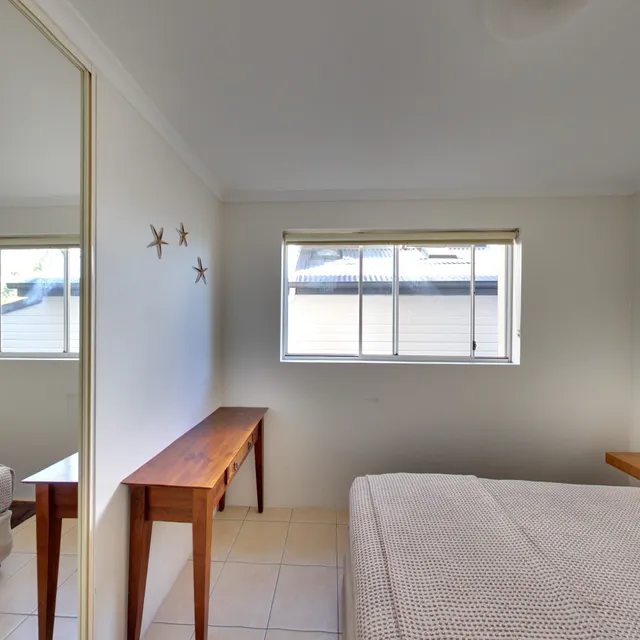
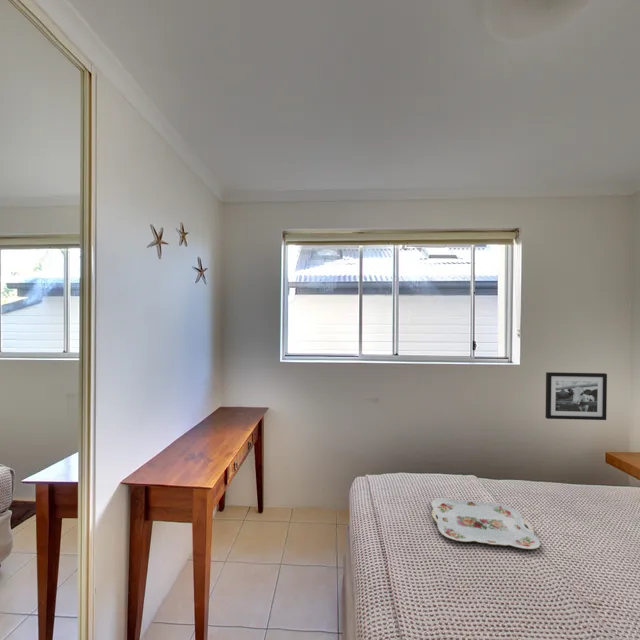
+ picture frame (575, 396)
+ serving tray (480, 521)
